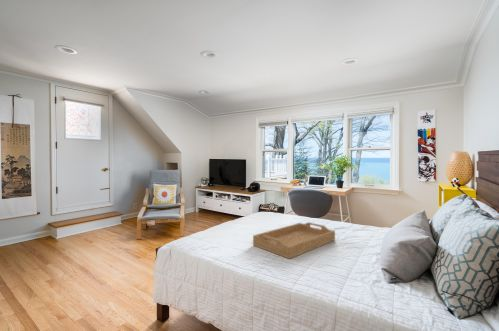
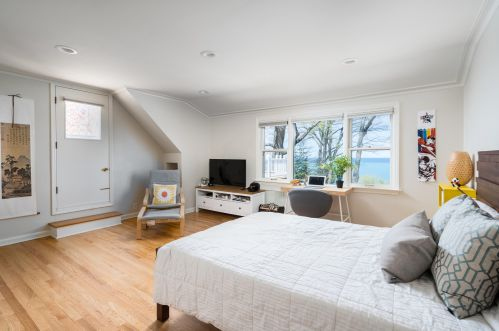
- serving tray (295, 236)
